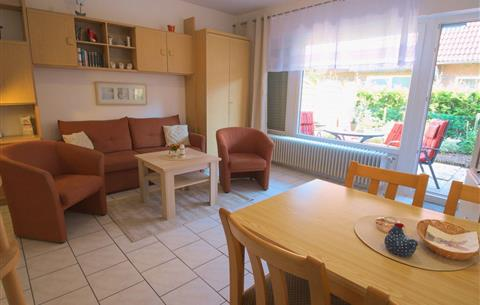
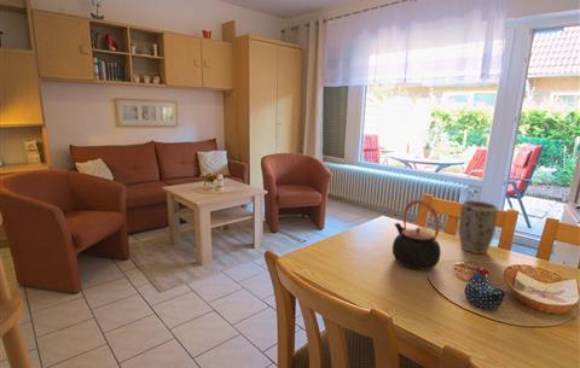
+ teapot (414, 229)
+ plant pot (476, 227)
